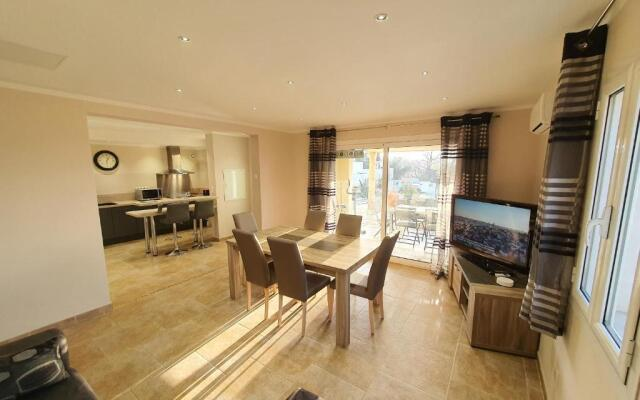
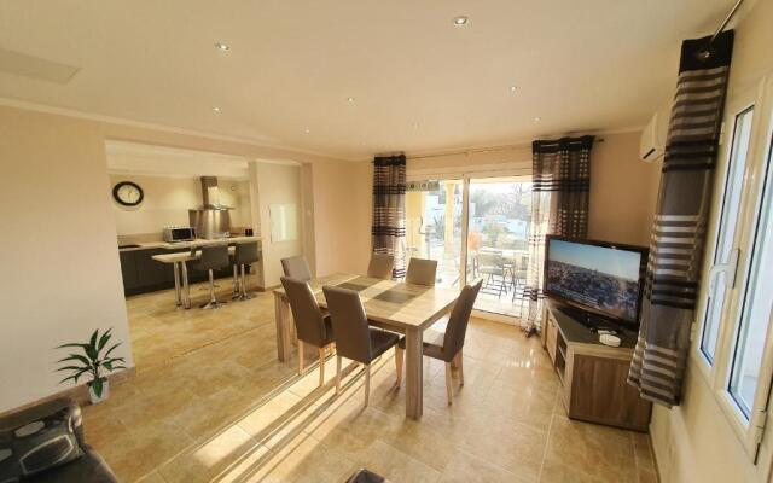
+ indoor plant (93, 366)
